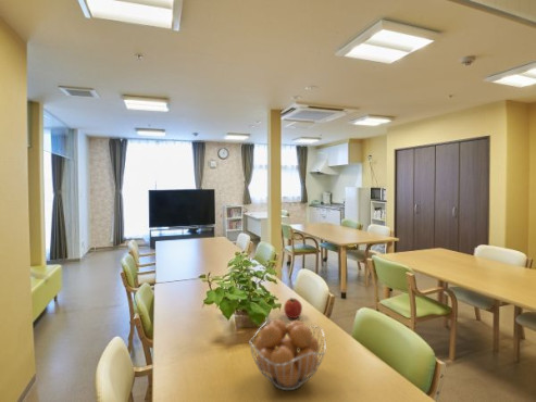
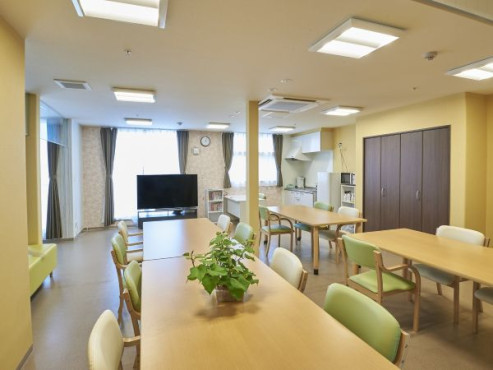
- apple (292, 306)
- fruit basket (287, 352)
